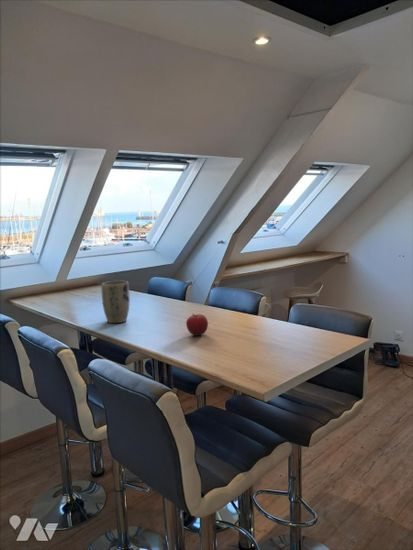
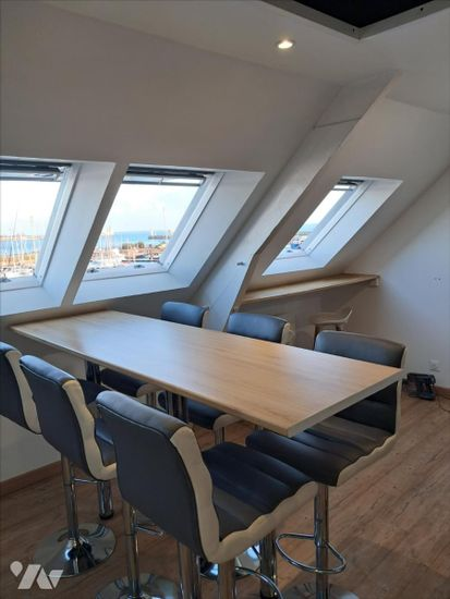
- fruit (197, 324)
- plant pot (116, 301)
